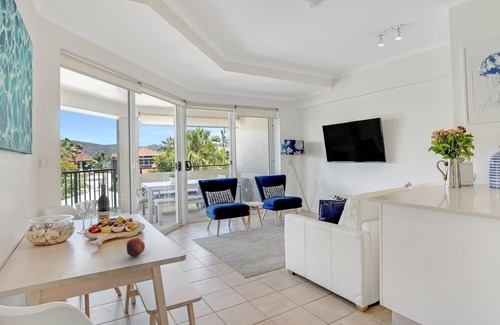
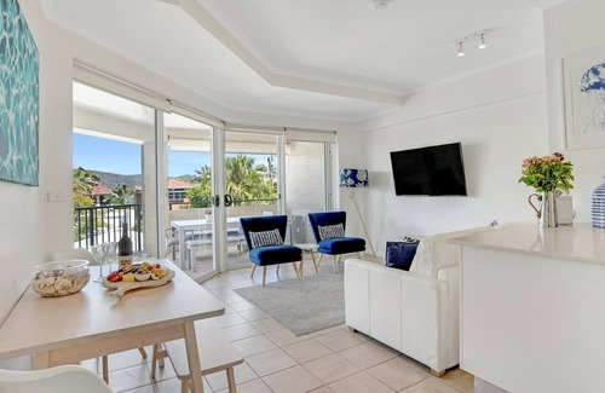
- fruit (135, 247)
